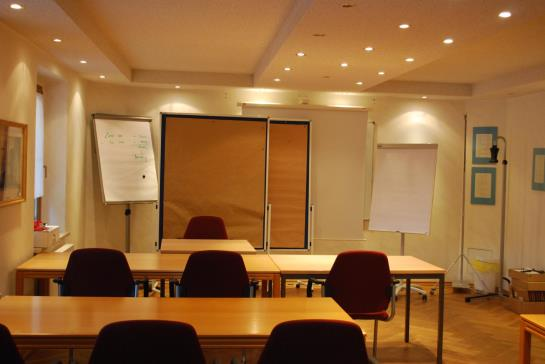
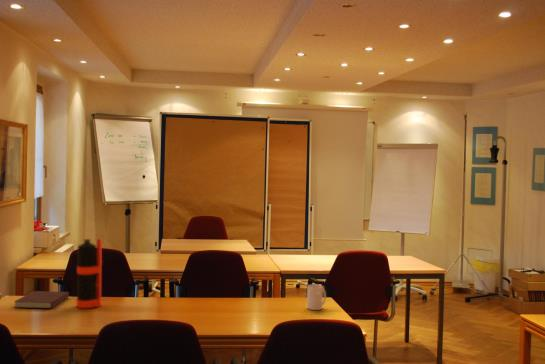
+ notebook (42, 299)
+ mug (316, 297)
+ bottle (89, 272)
